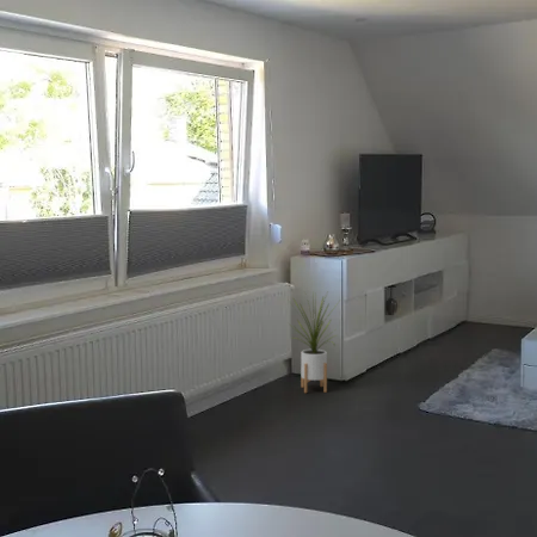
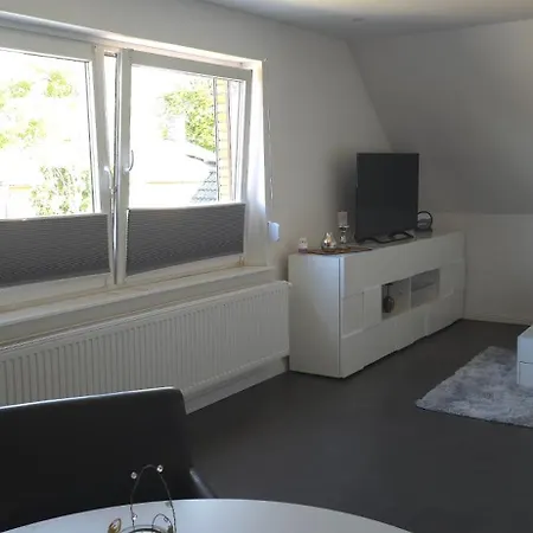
- house plant (313, 339)
